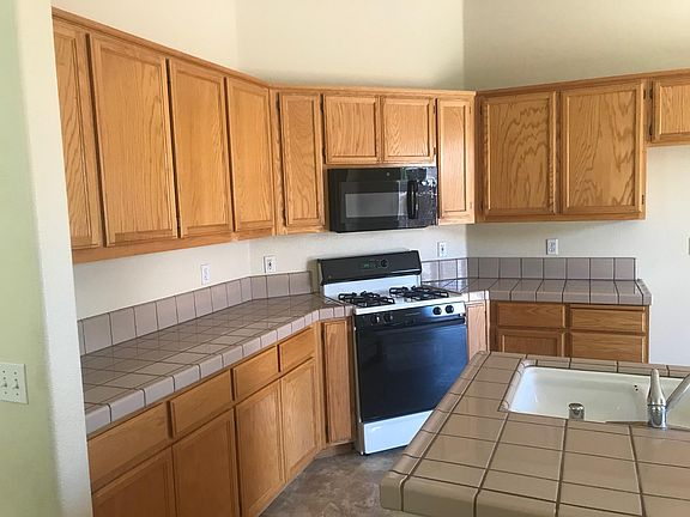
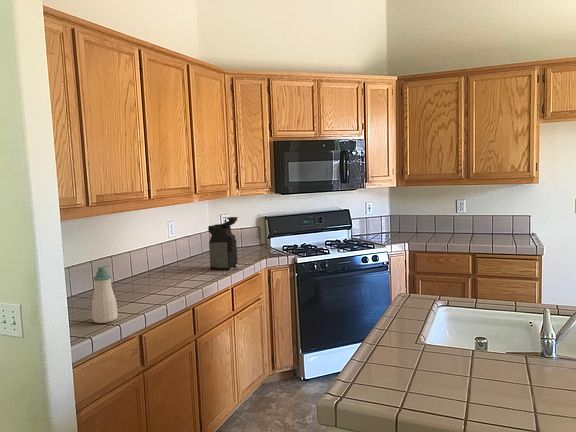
+ soap bottle (103, 293)
+ coffee maker (224, 243)
